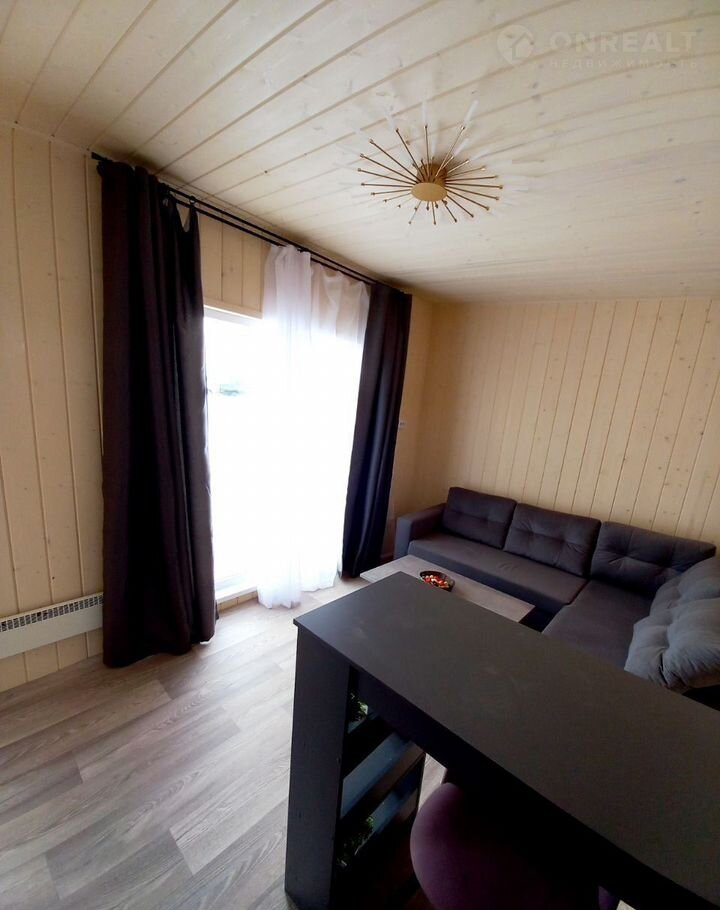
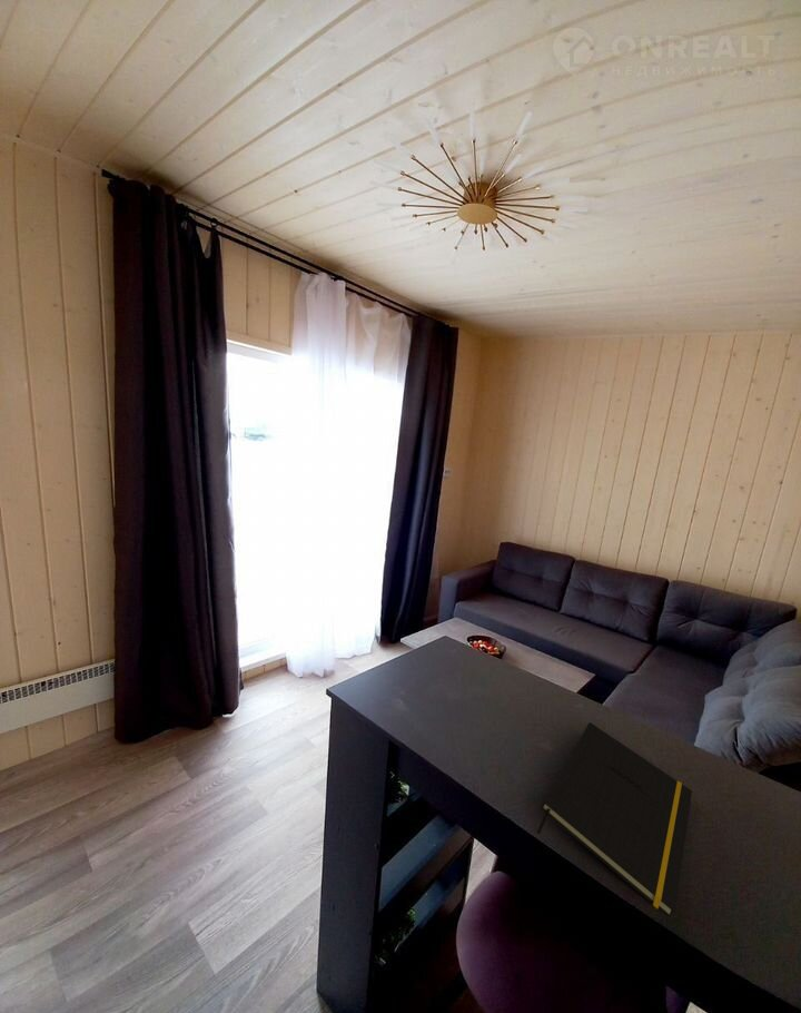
+ notepad (621, 799)
